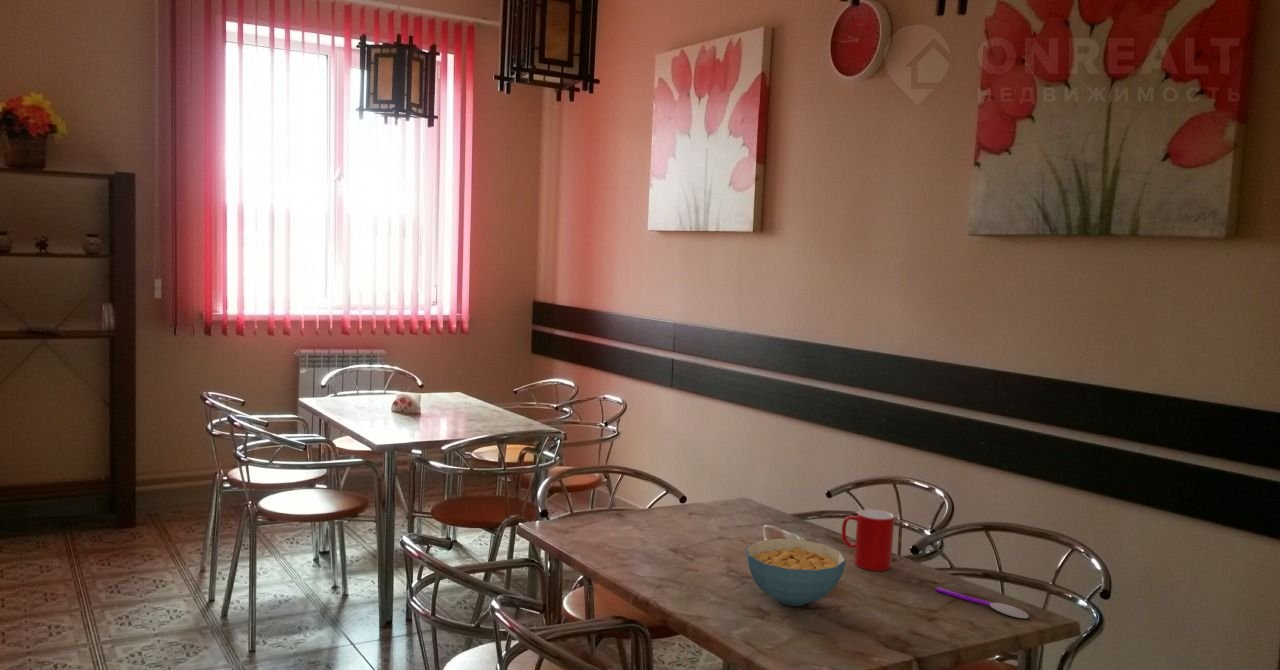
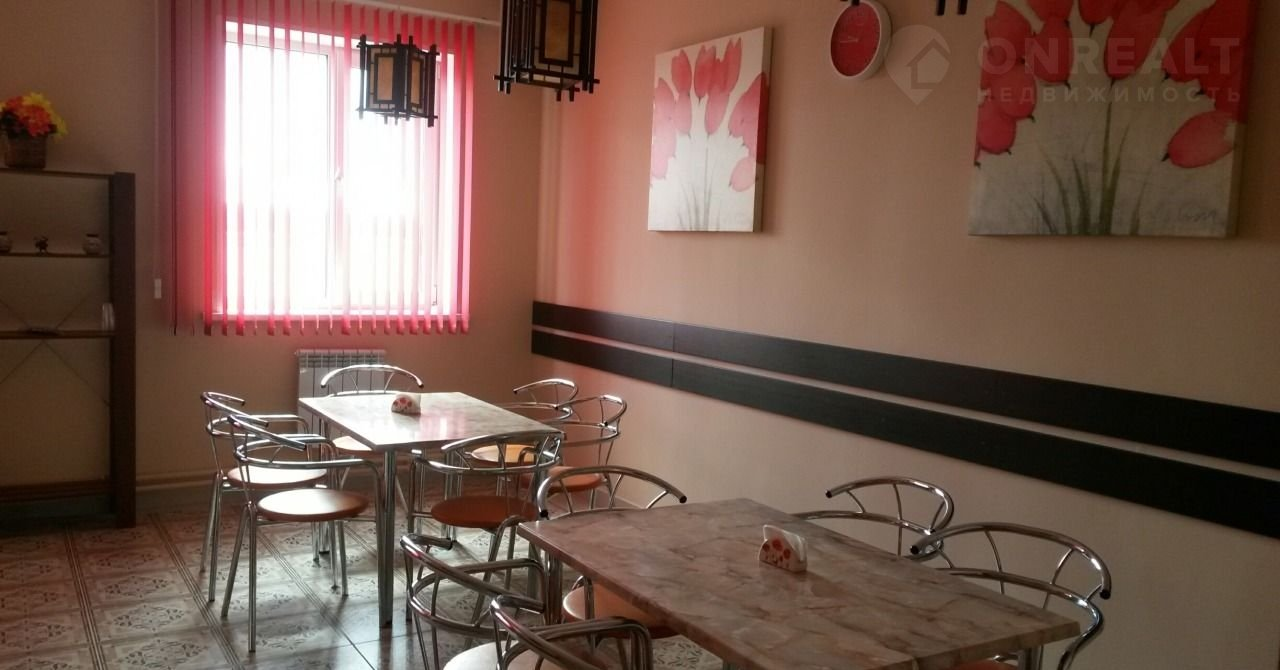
- cereal bowl (793, 577)
- spoon (980, 601)
- cup (868, 537)
